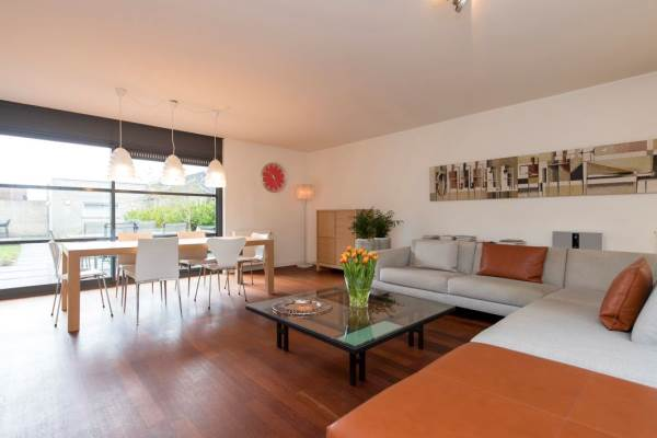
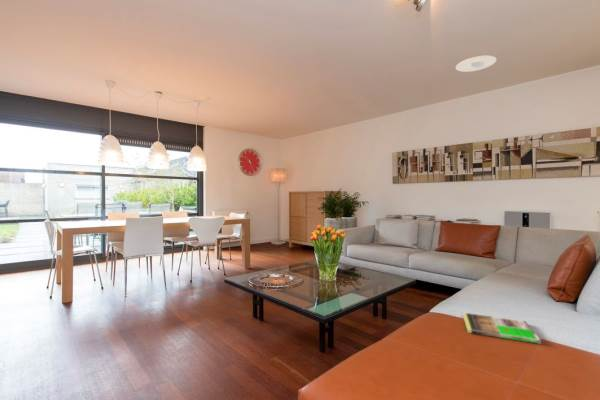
+ recessed light (475, 62)
+ magazine (497, 326)
